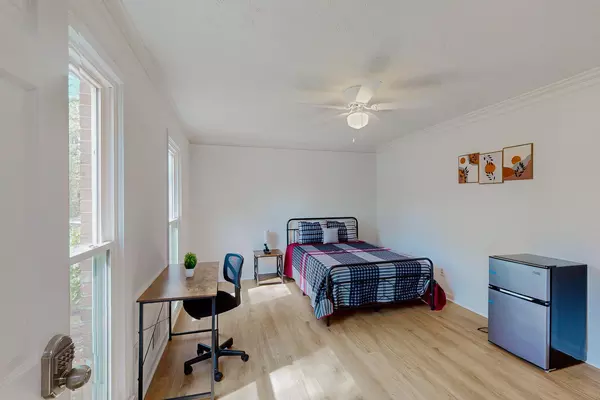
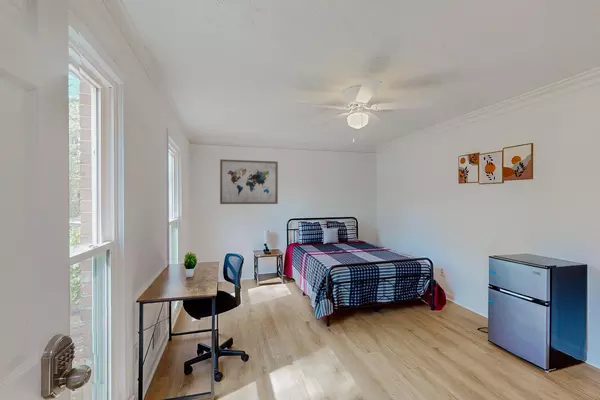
+ wall art (249, 182)
